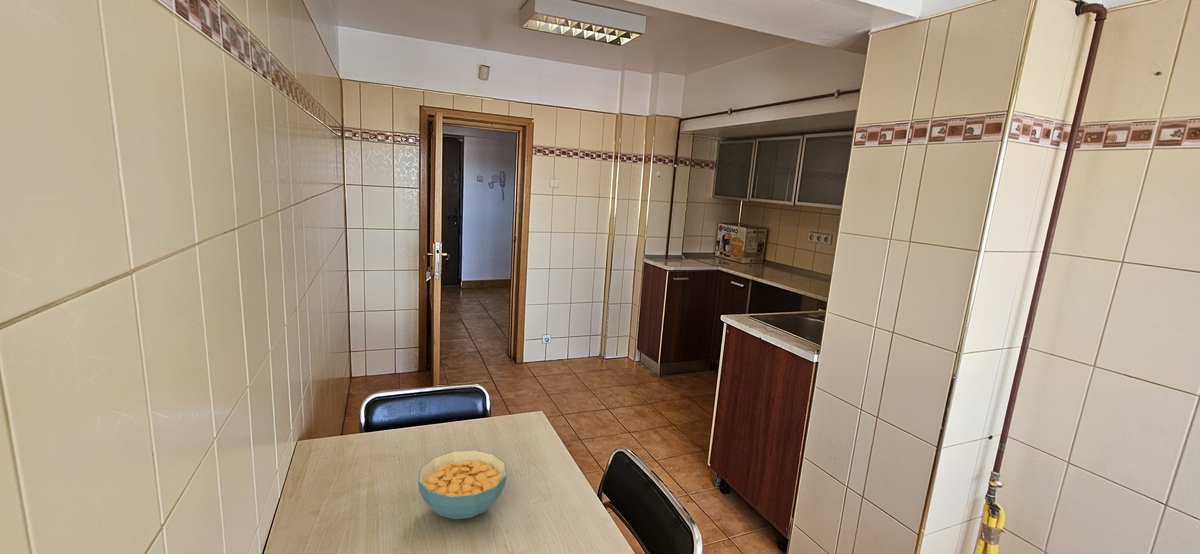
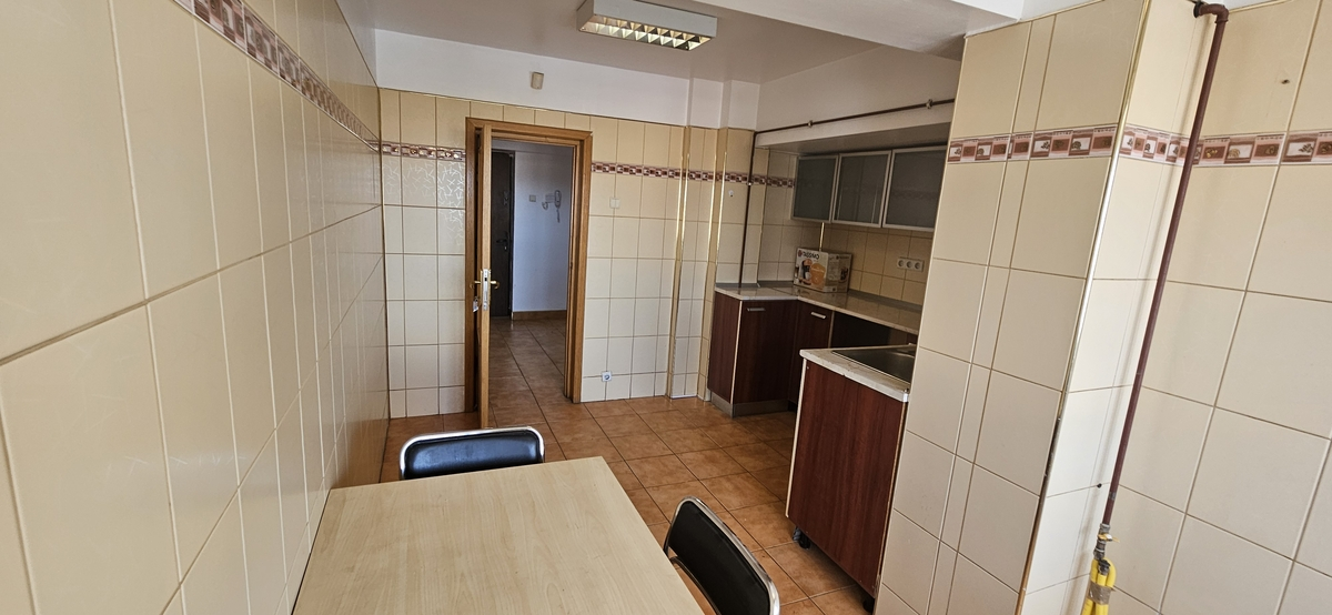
- cereal bowl (463, 491)
